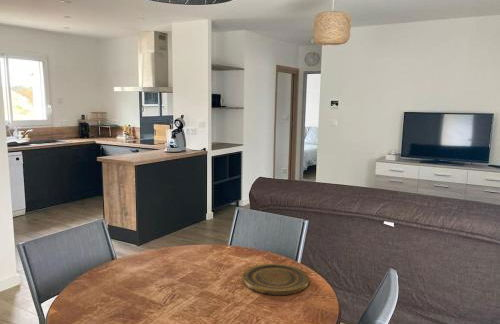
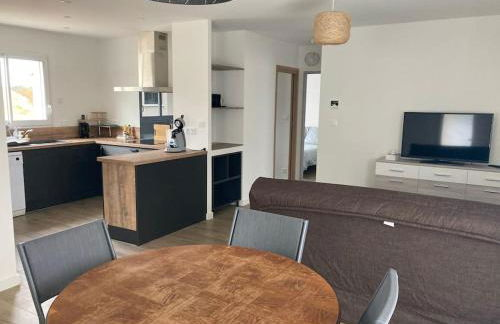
- plate (275, 277)
